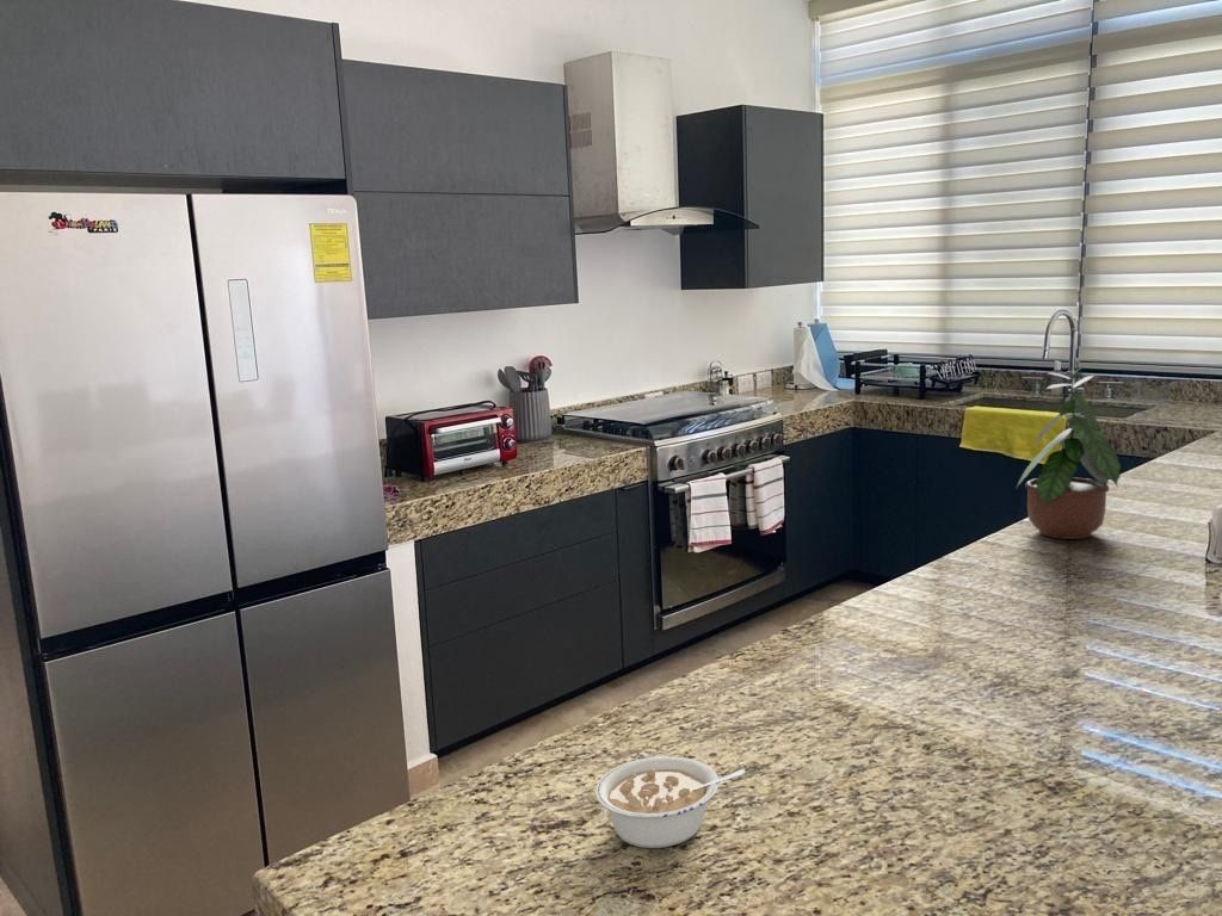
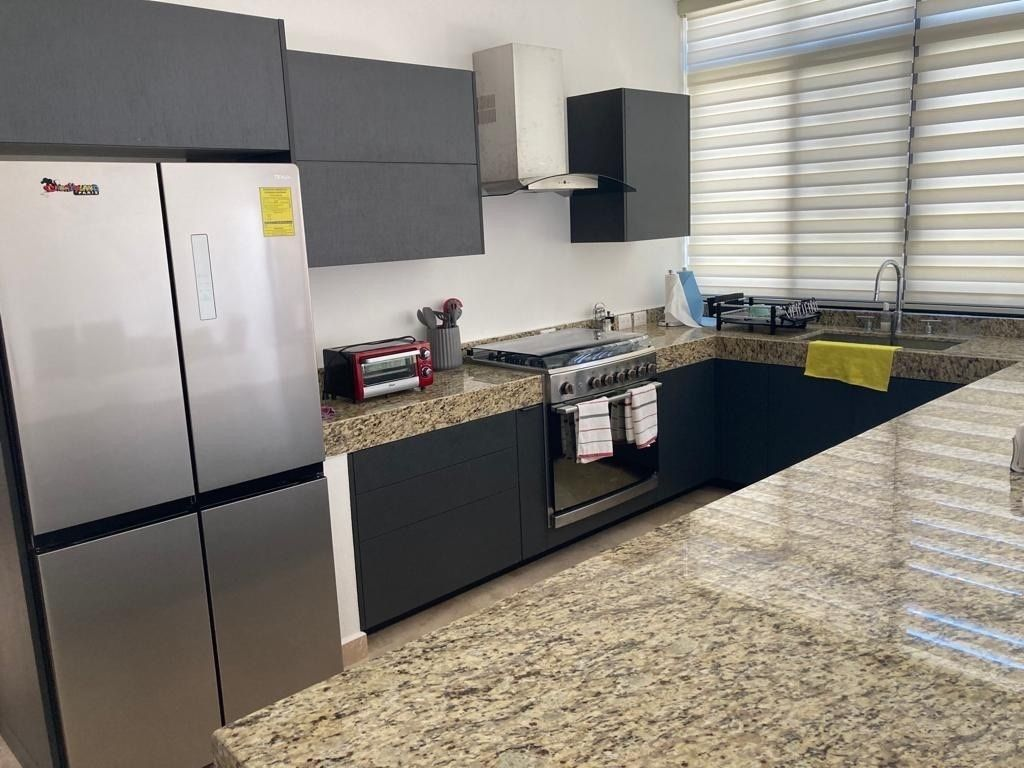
- legume (661, 799)
- potted plant (1070, 450)
